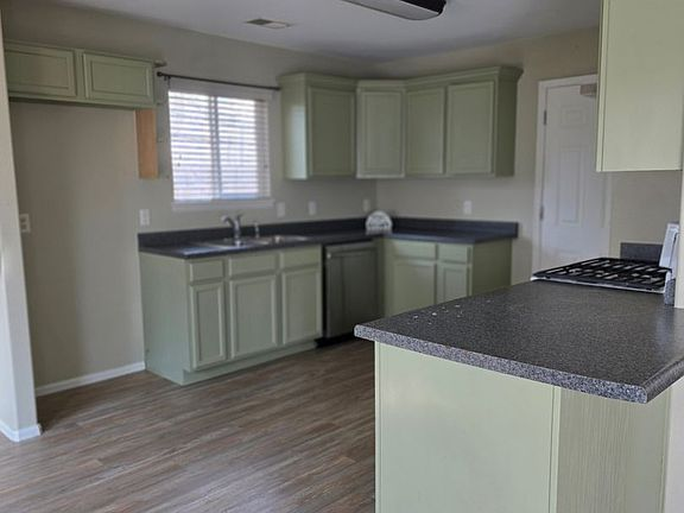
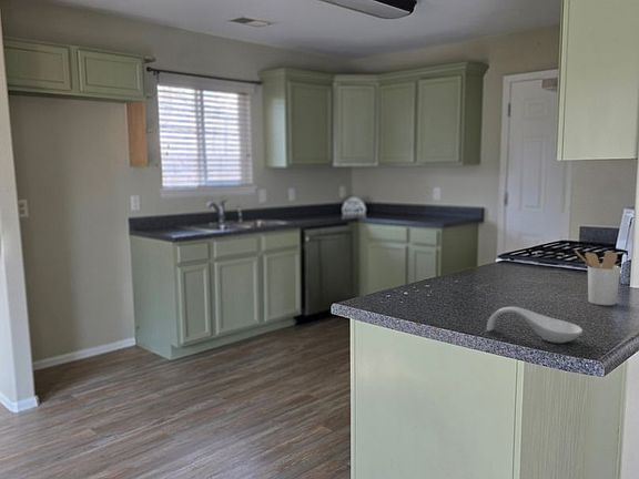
+ utensil holder (595, 275)
+ spoon rest (532, 323)
